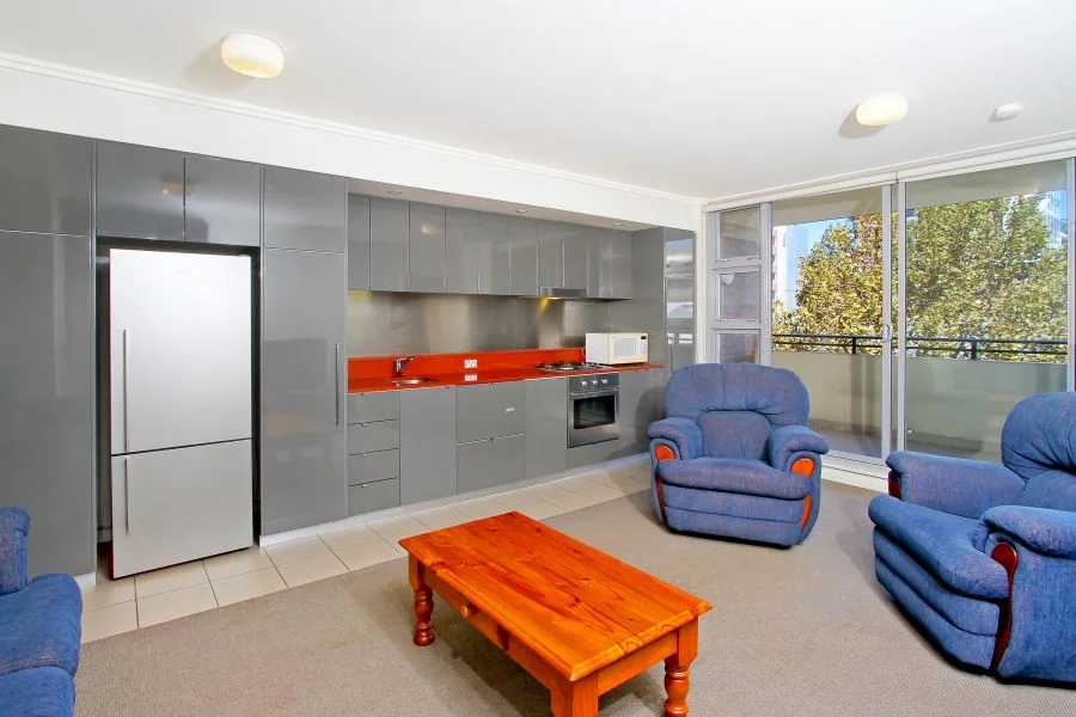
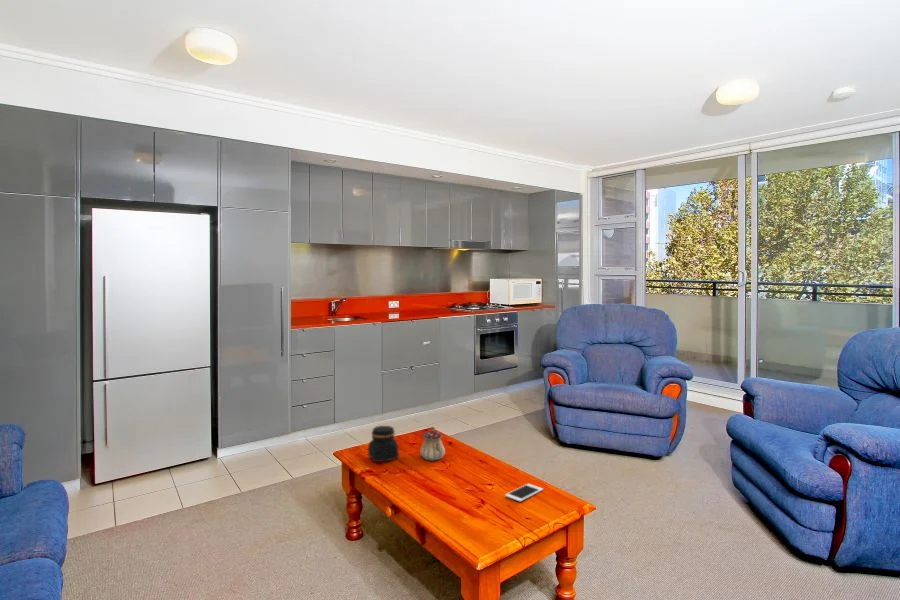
+ cell phone (524, 492)
+ jar (383, 443)
+ teapot (433, 442)
